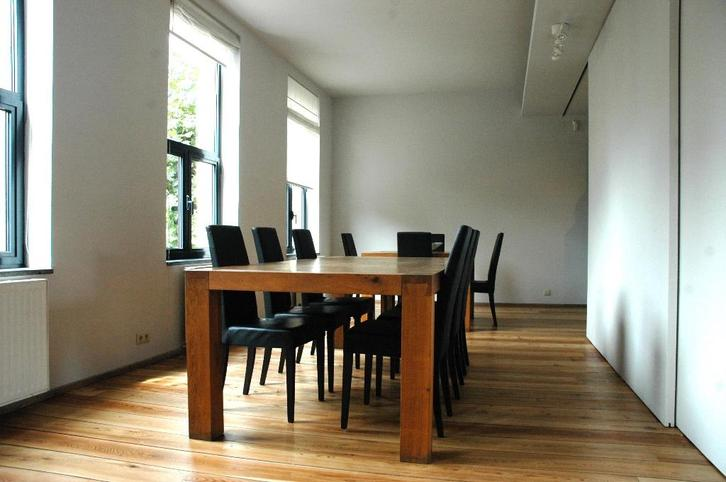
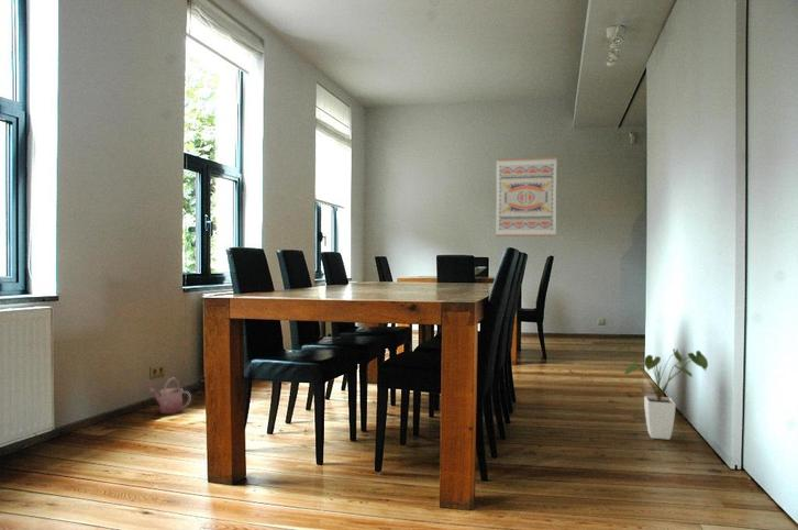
+ wall art (525, 197)
+ house plant (662, 391)
+ watering can (167, 394)
